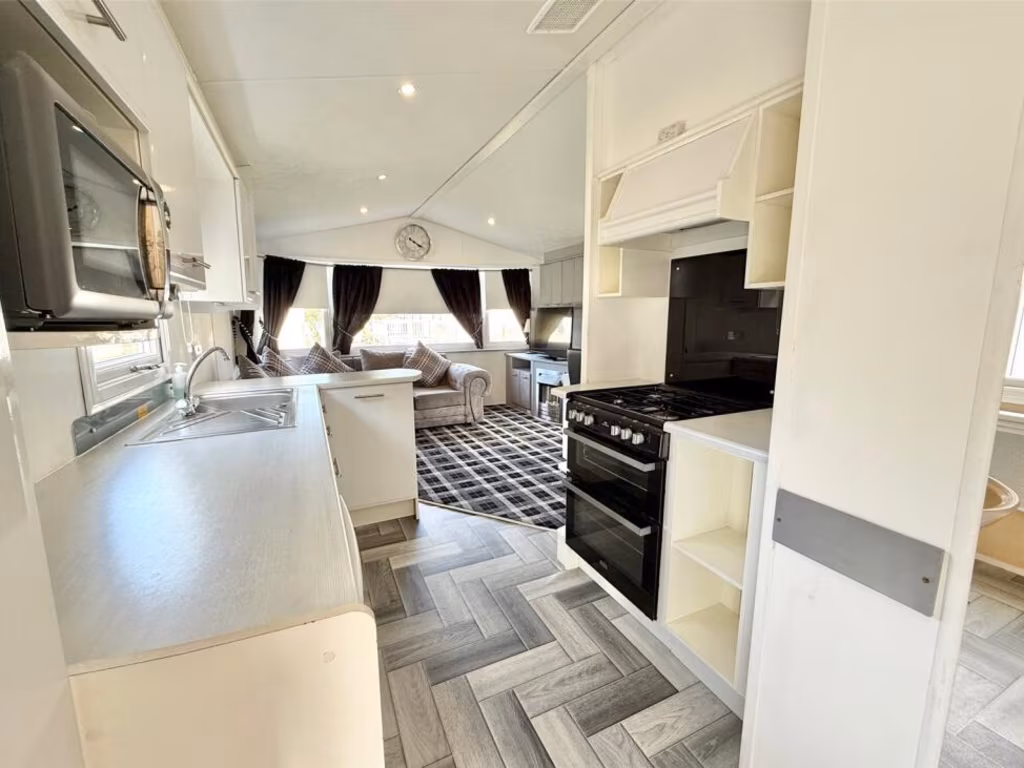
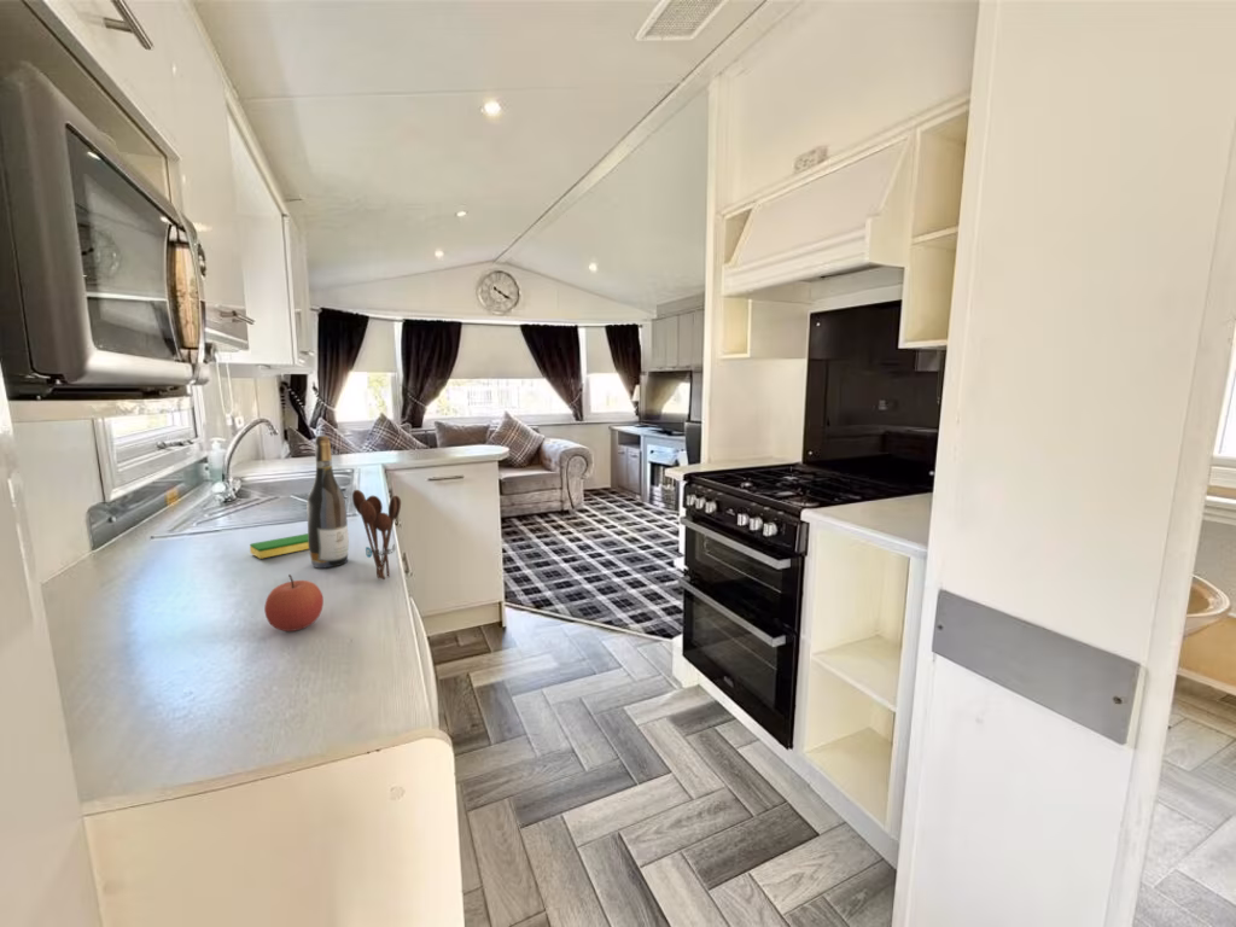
+ dish sponge (286, 544)
+ apple (293, 599)
+ utensil holder (377, 535)
+ wine bottle (326, 500)
